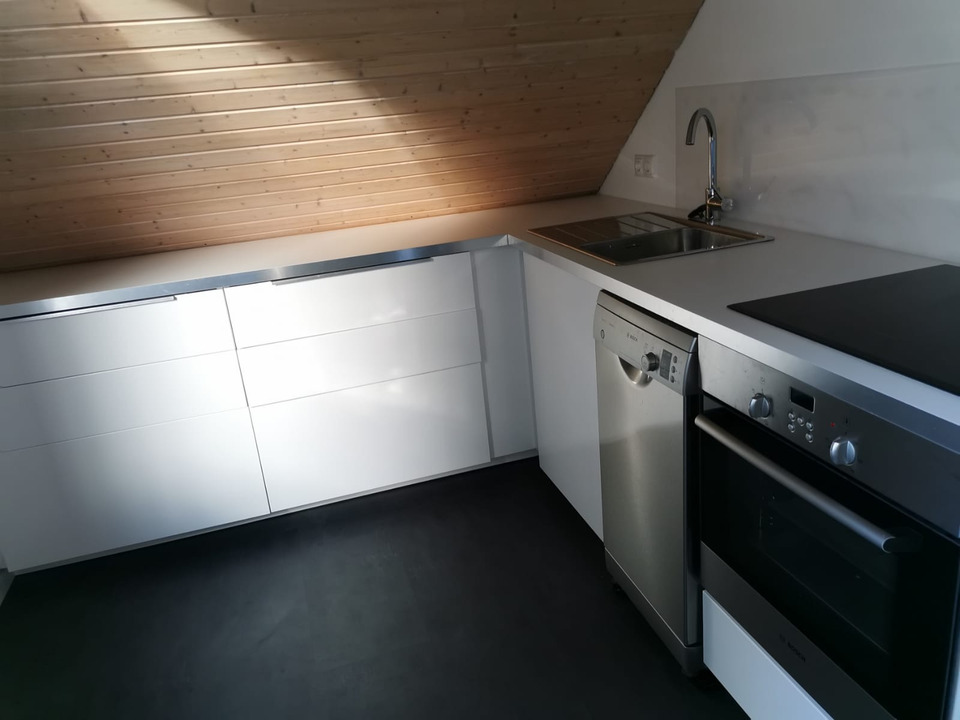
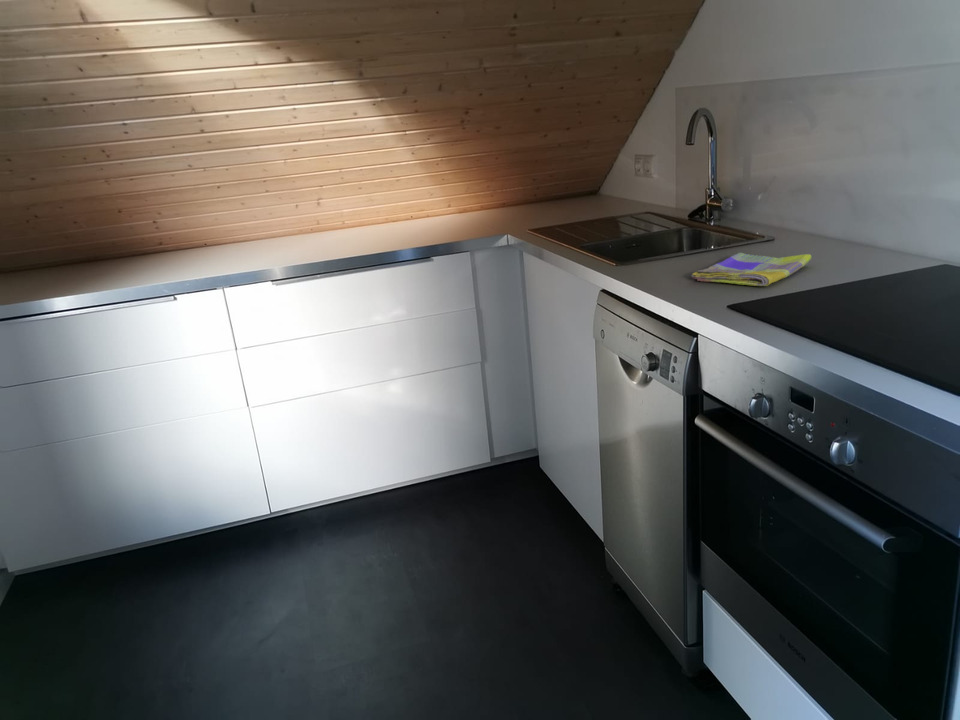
+ dish towel (752, 267)
